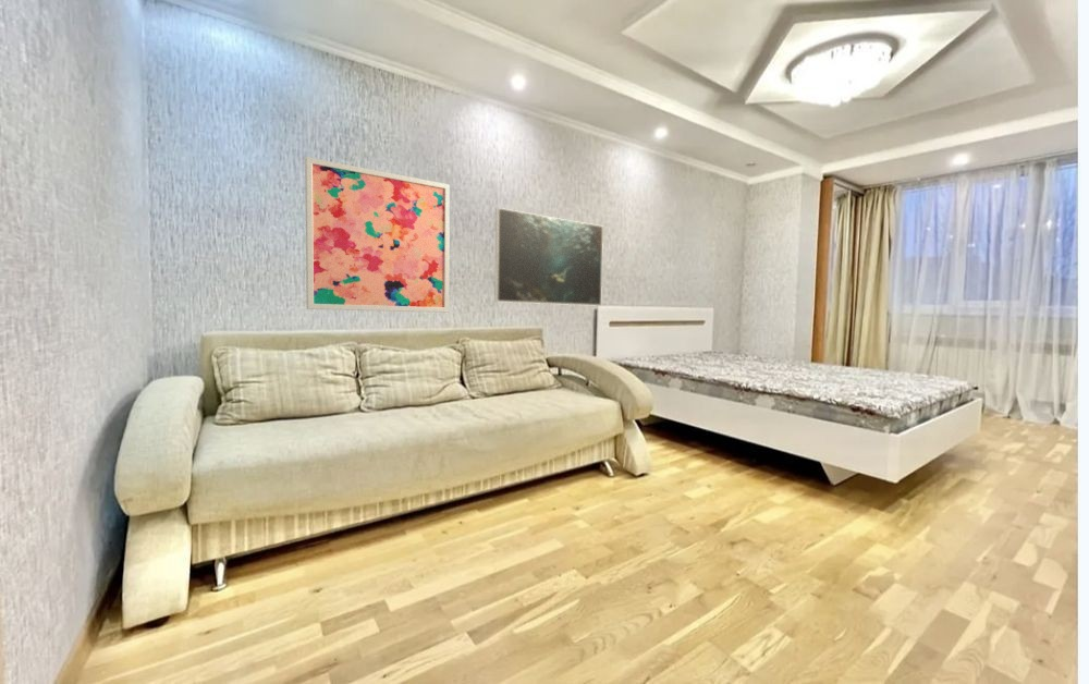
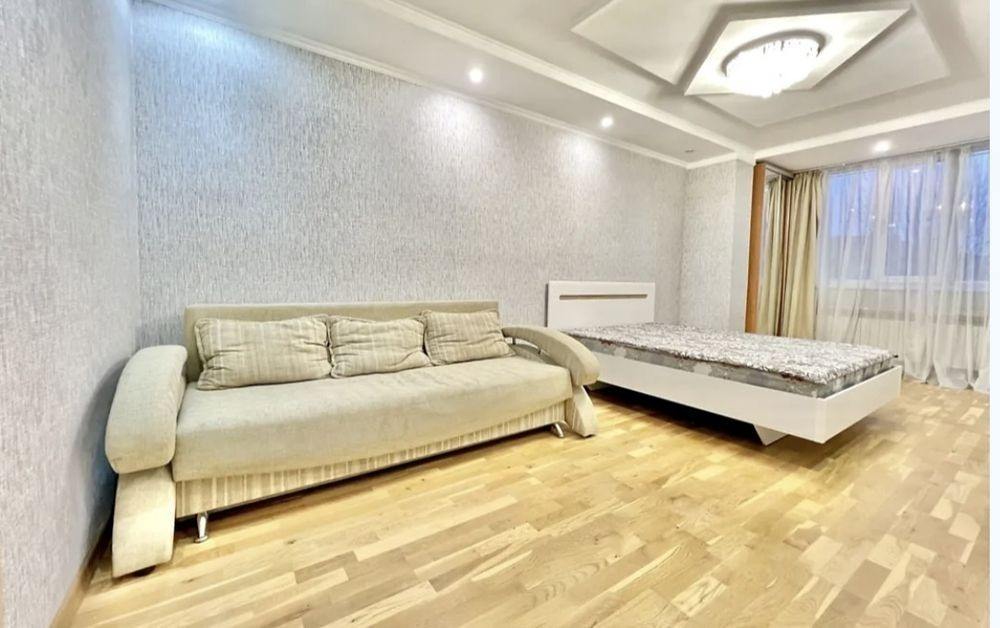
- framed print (552, 260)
- wall art (382, 242)
